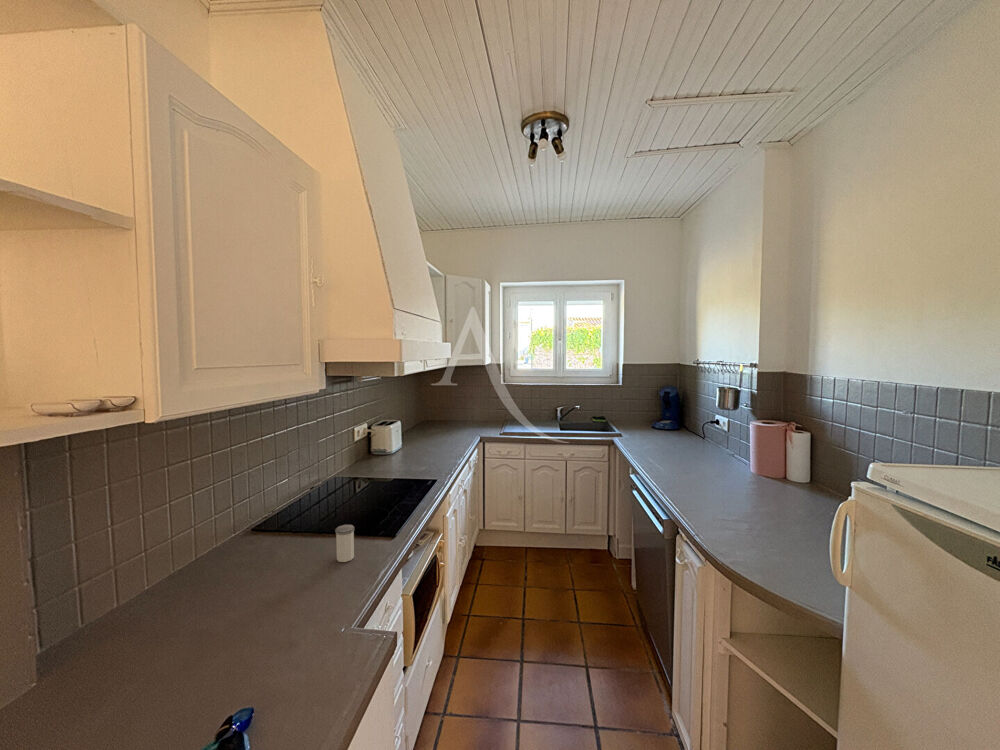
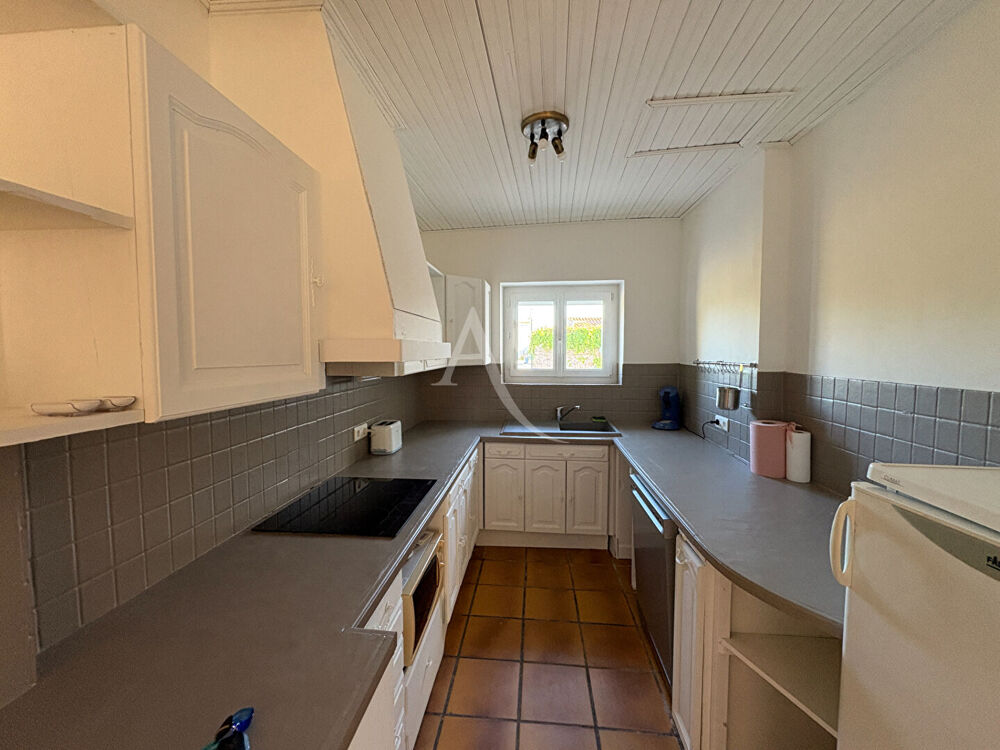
- salt shaker (345, 543)
